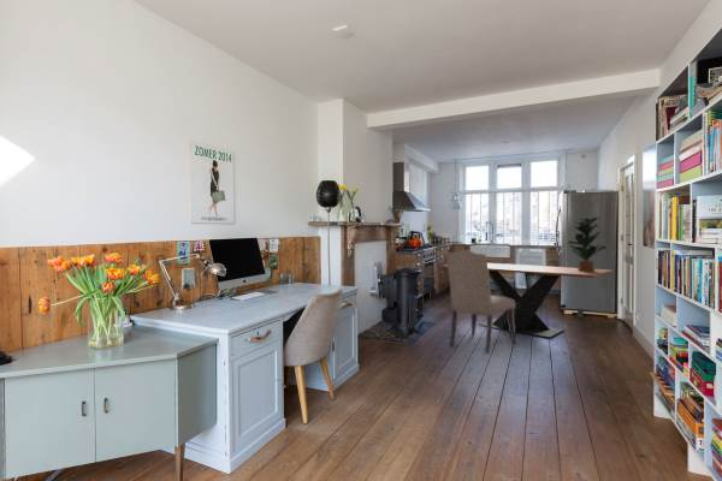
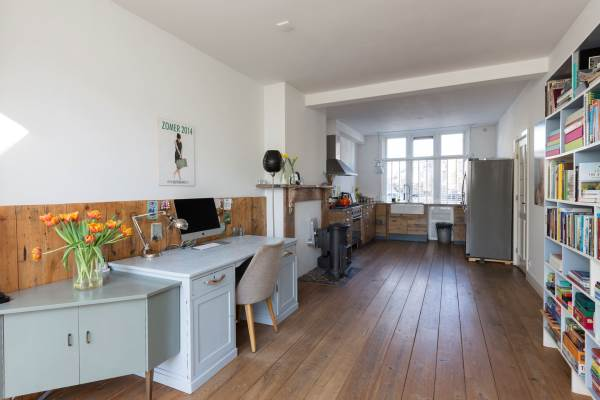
- dining table (520, 297)
- potted plant (584, 244)
- chair (479, 297)
